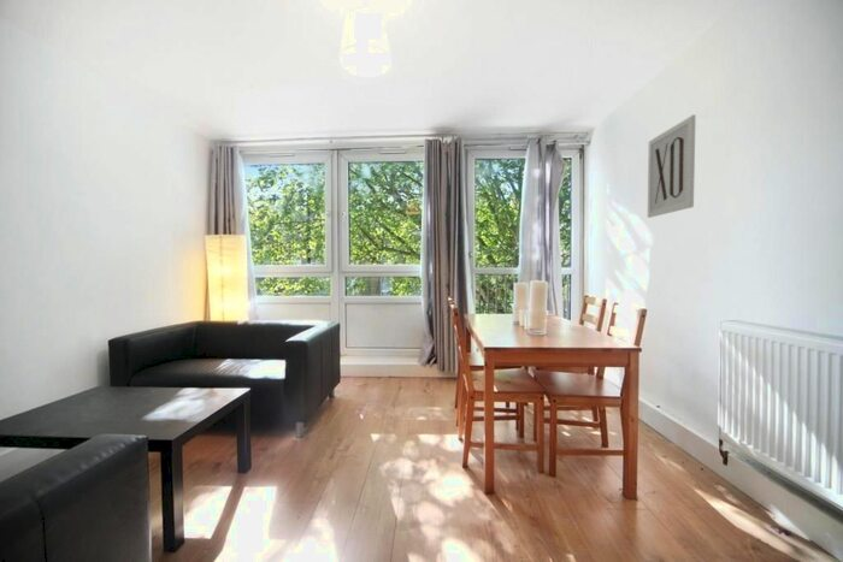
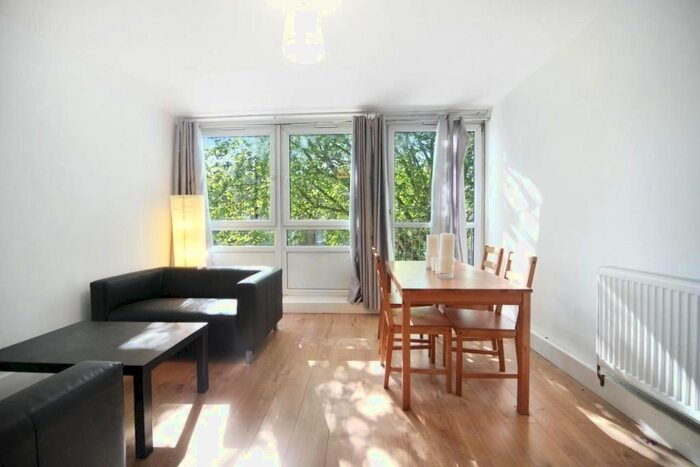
- wall art (668, 171)
